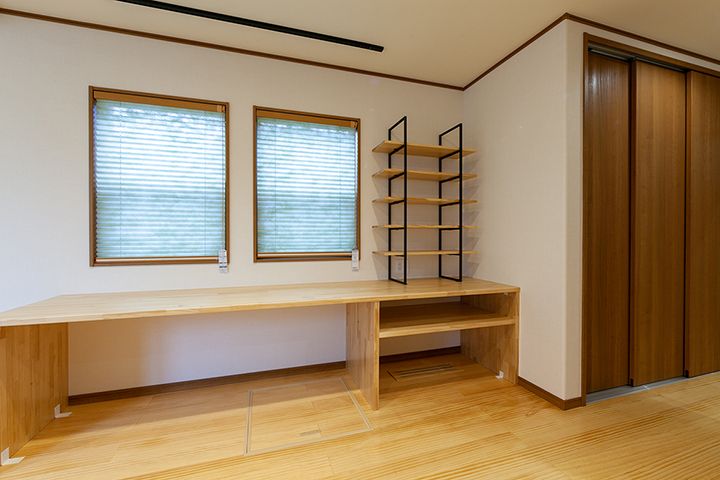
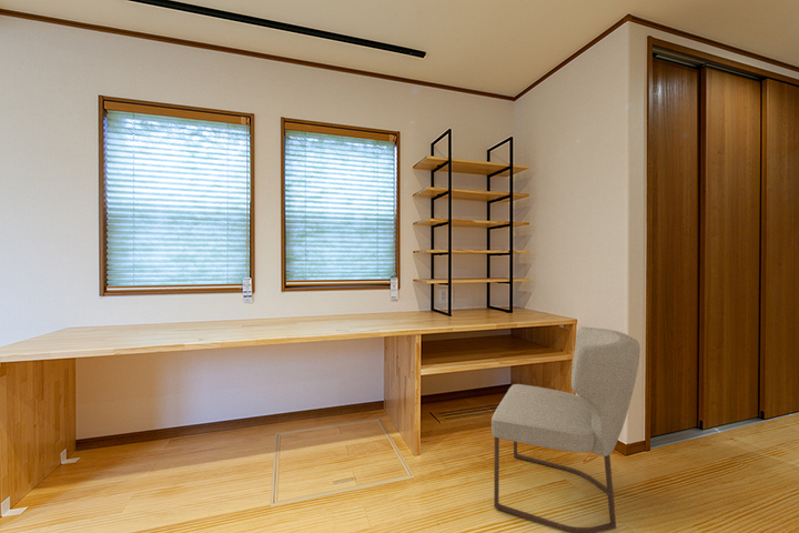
+ chair (565, 414)
